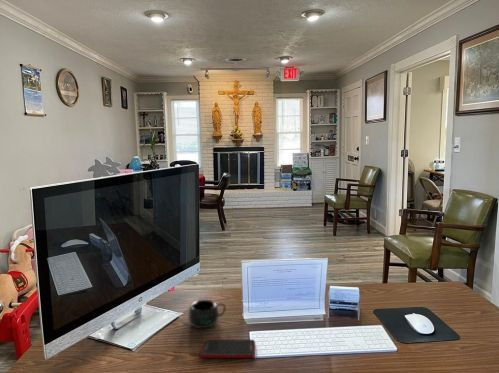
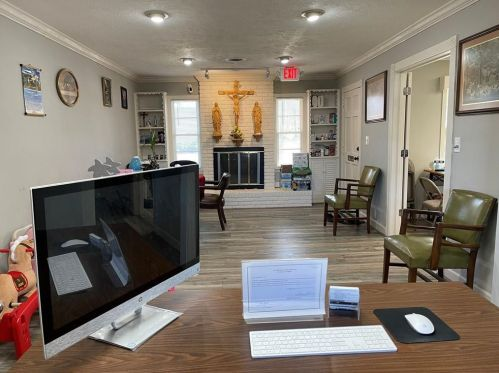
- cell phone (228, 348)
- mug (207, 313)
